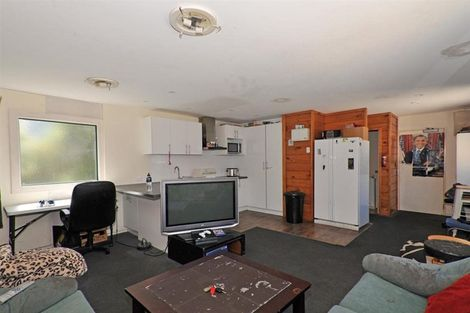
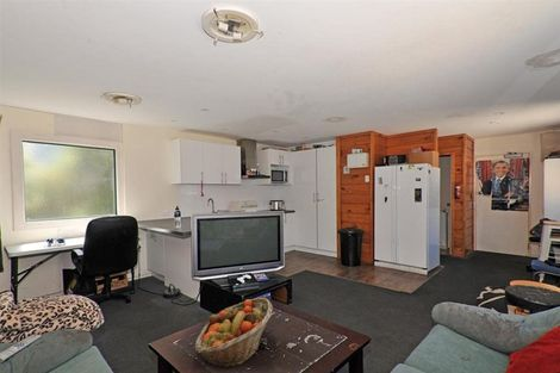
+ fruit basket (236, 328)
